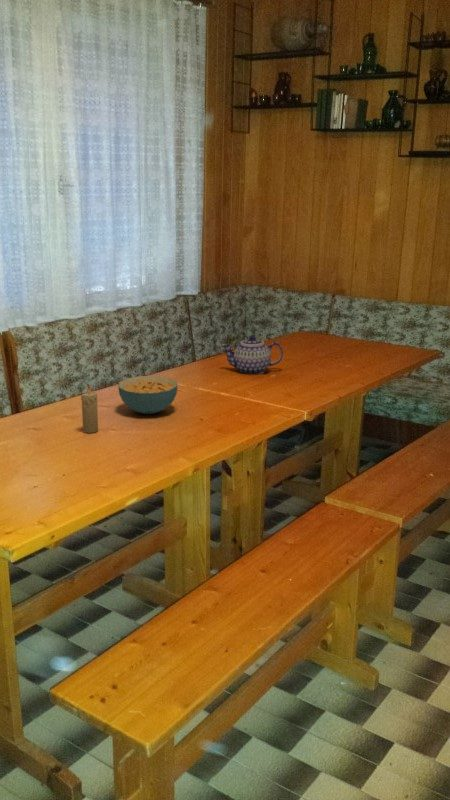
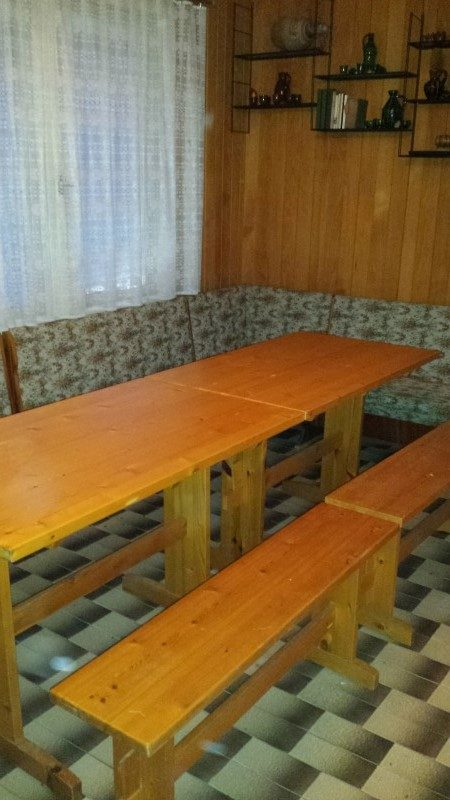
- cereal bowl (148, 398)
- teapot (252, 353)
- candle (89, 407)
